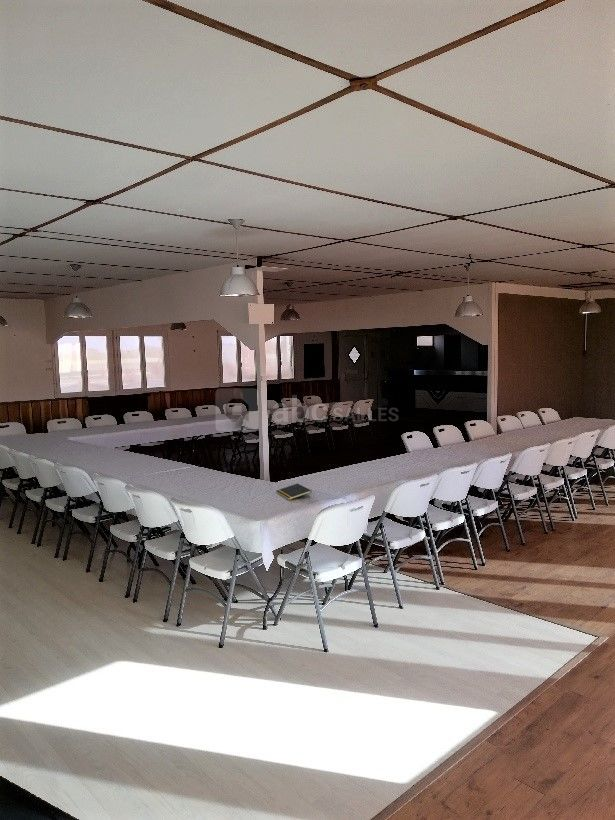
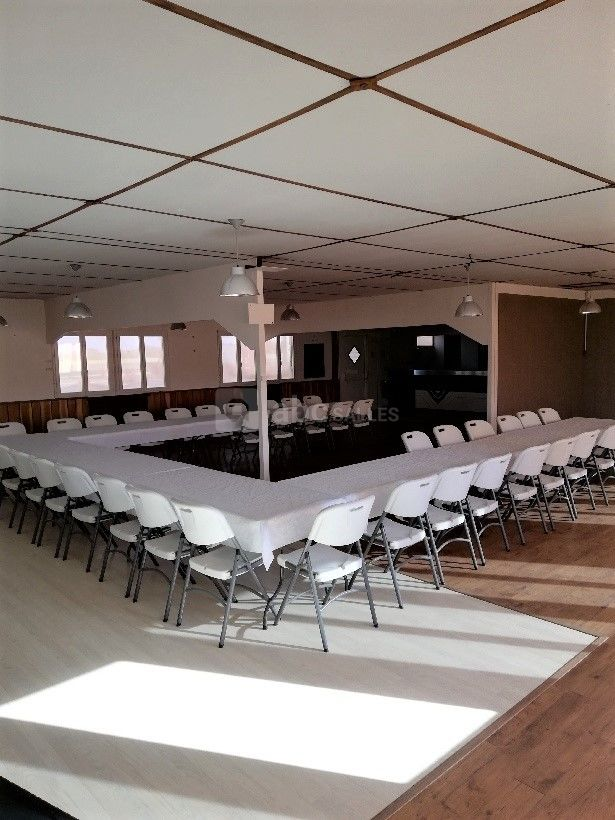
- notepad (293, 491)
